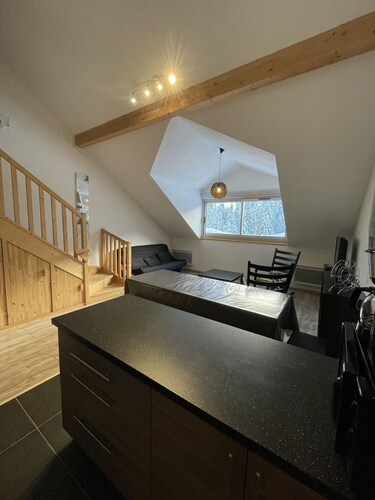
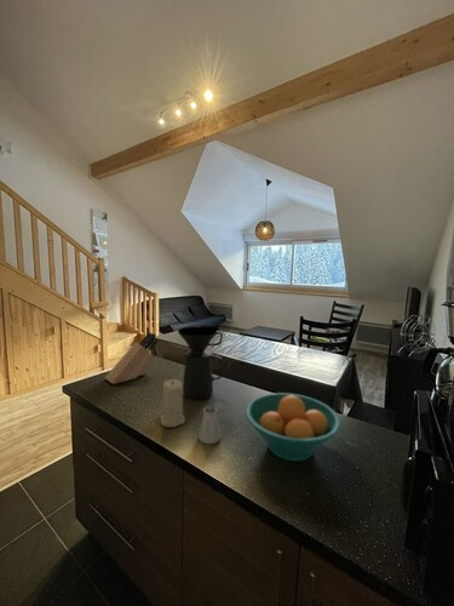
+ knife block (133, 355)
+ coffee maker (197, 361)
+ saltshaker (209, 422)
+ fruit bowl (291, 422)
+ candle (172, 400)
